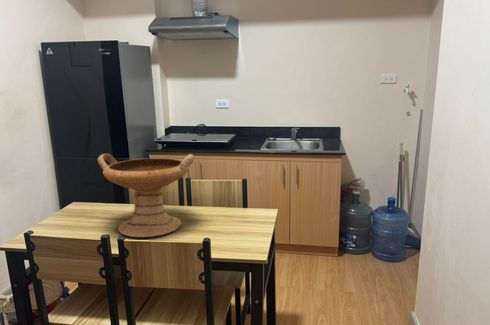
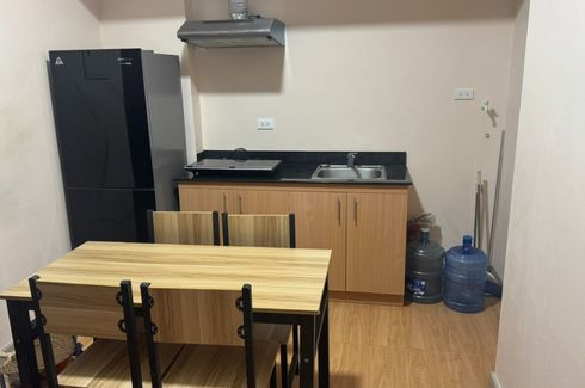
- decorative bowl (148, 190)
